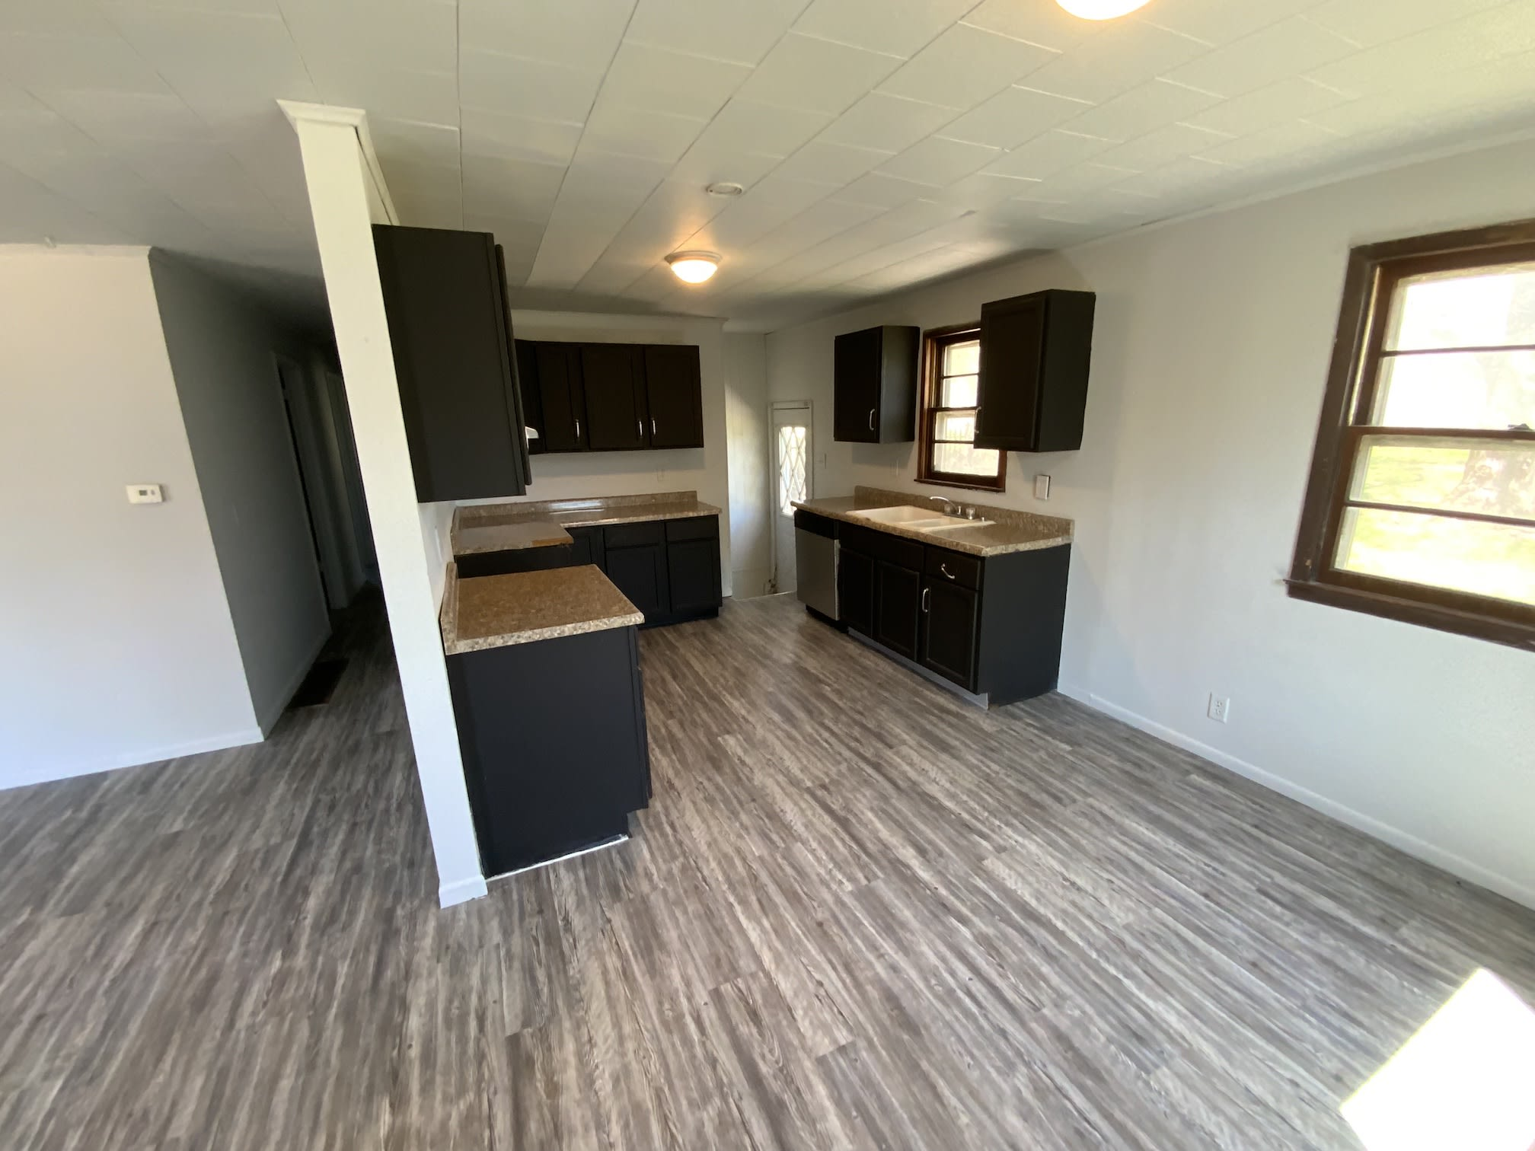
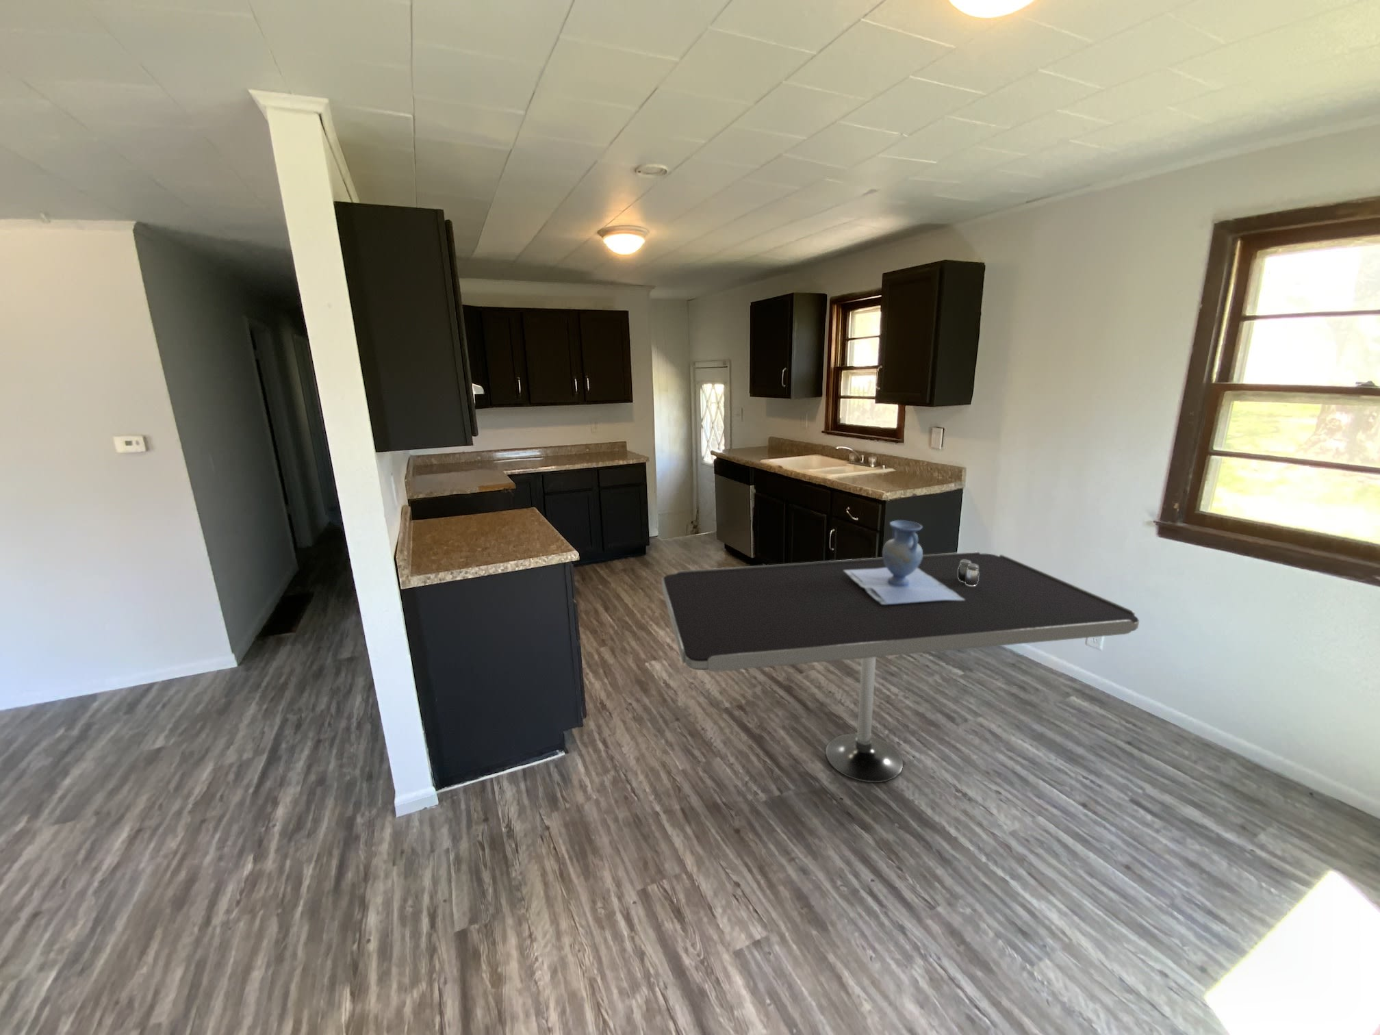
+ vase (902, 556)
+ salt and pepper shaker (968, 572)
+ dining table (868, 677)
